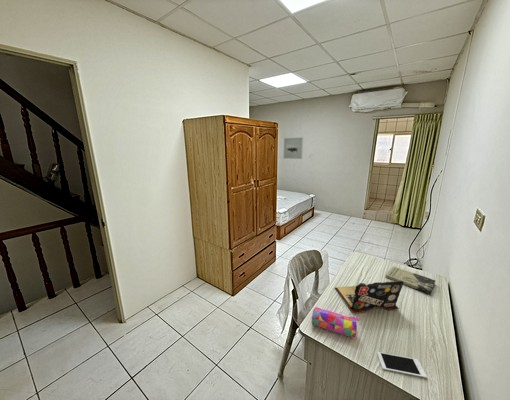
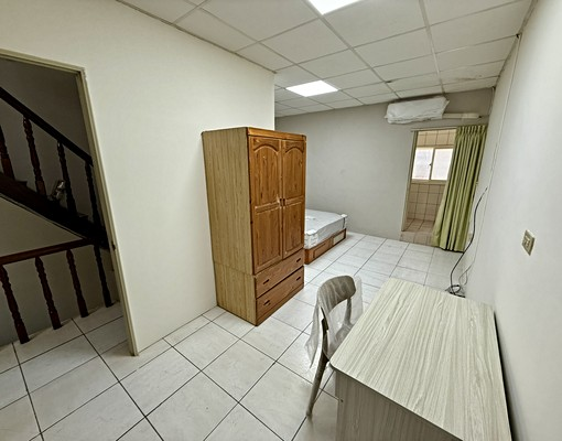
- laptop (366, 285)
- pencil case (334, 320)
- wall art (292, 148)
- cell phone (400, 364)
- book (409, 278)
